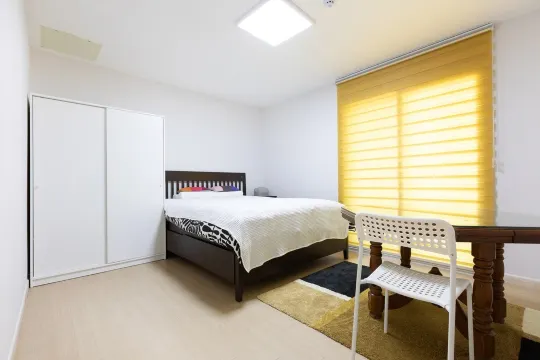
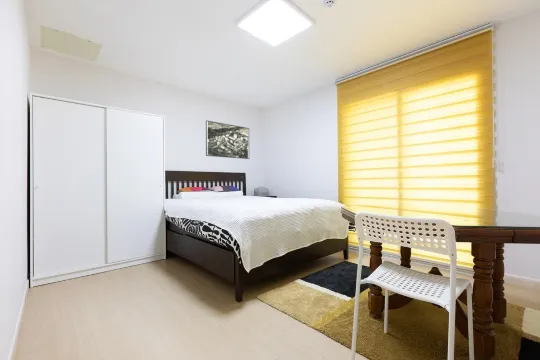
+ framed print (229, 141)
